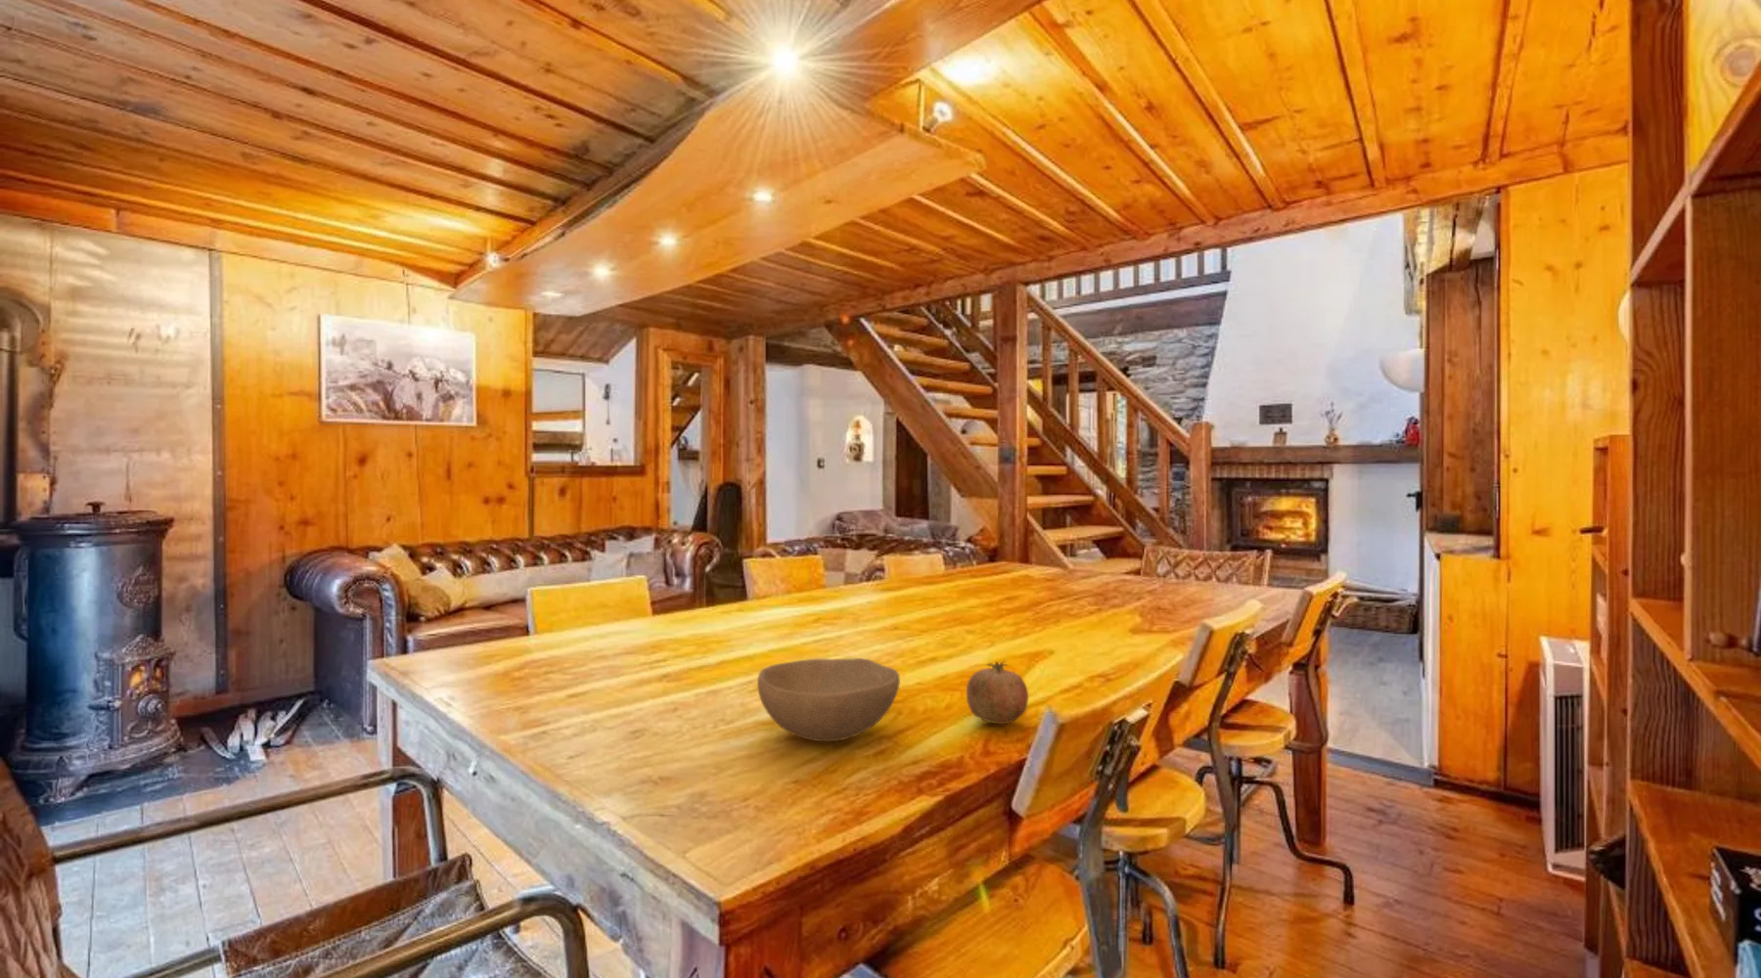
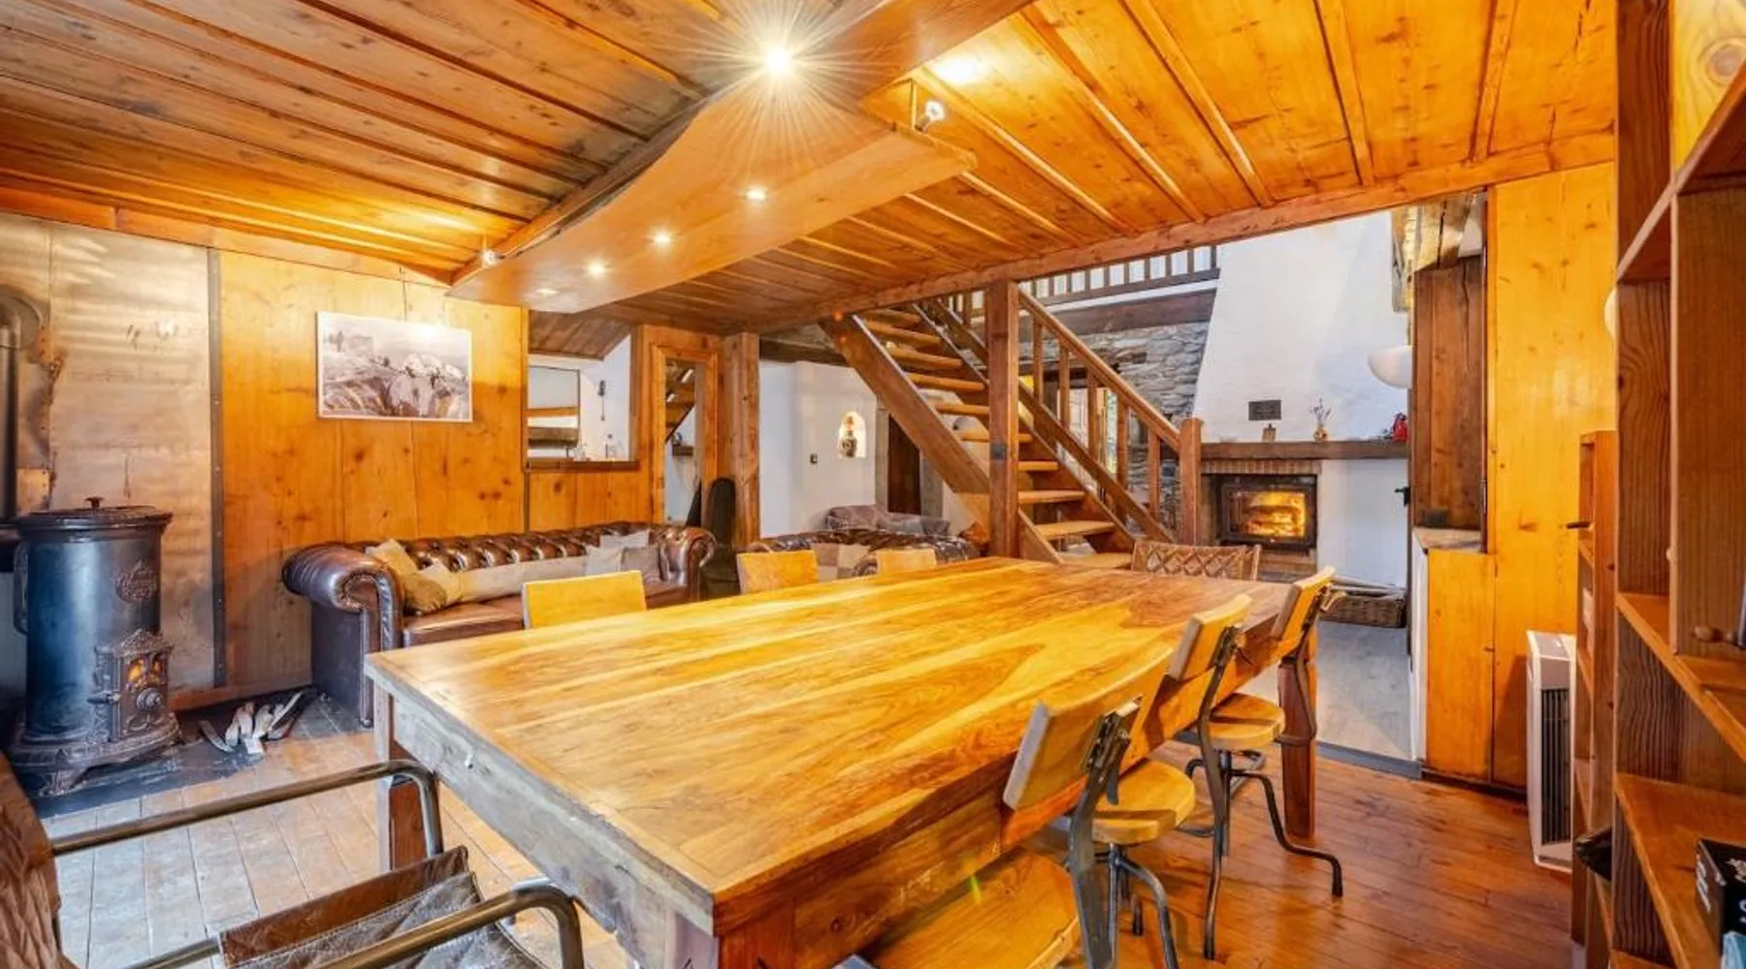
- fruit (997, 693)
- bowl (830, 703)
